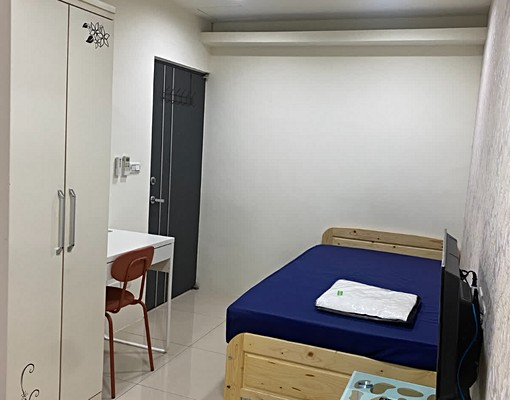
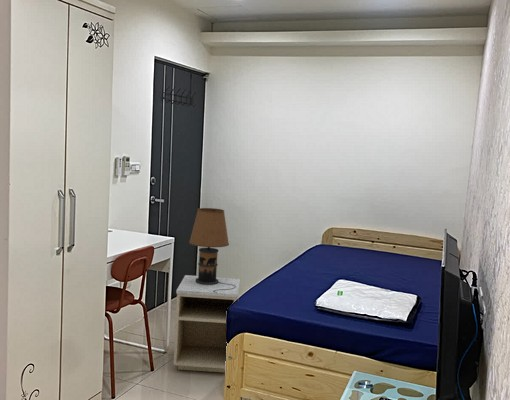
+ nightstand (207, 323)
+ table lamp (212, 248)
